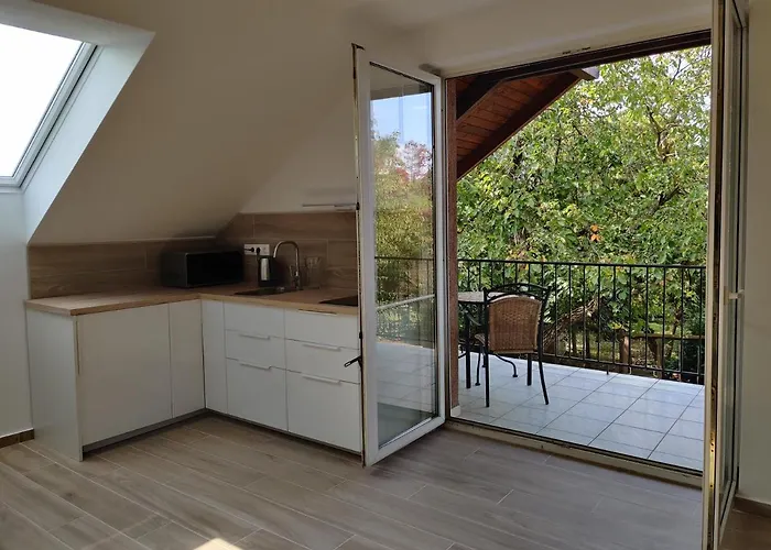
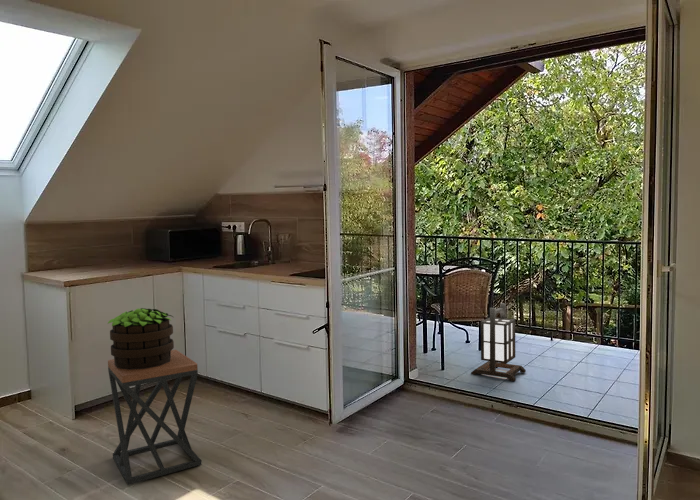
+ potted plant (142, 335)
+ stool (153, 412)
+ lantern (498, 339)
